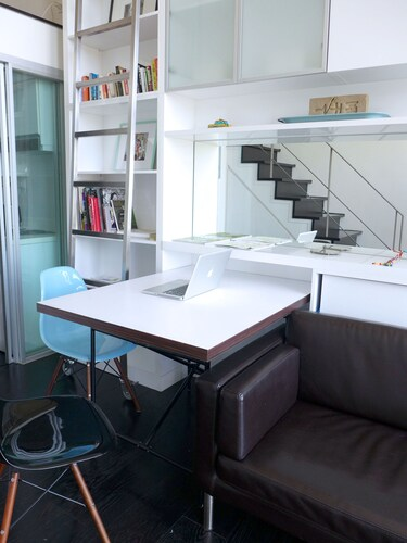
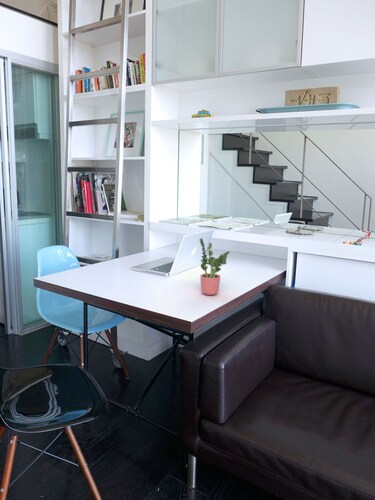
+ potted plant (218, 265)
